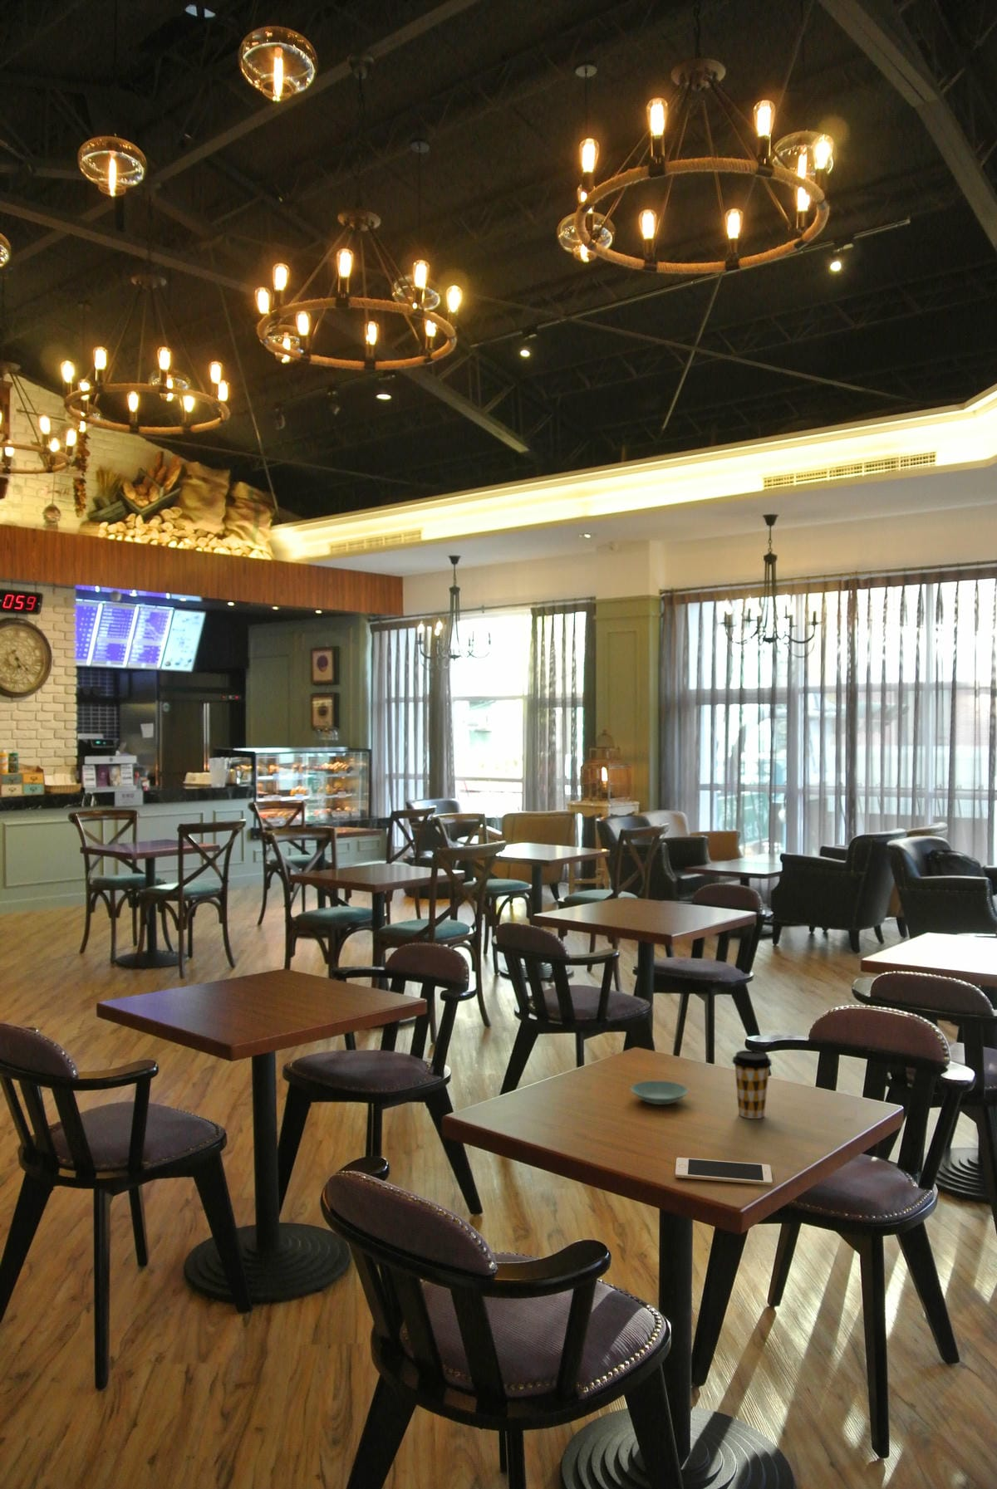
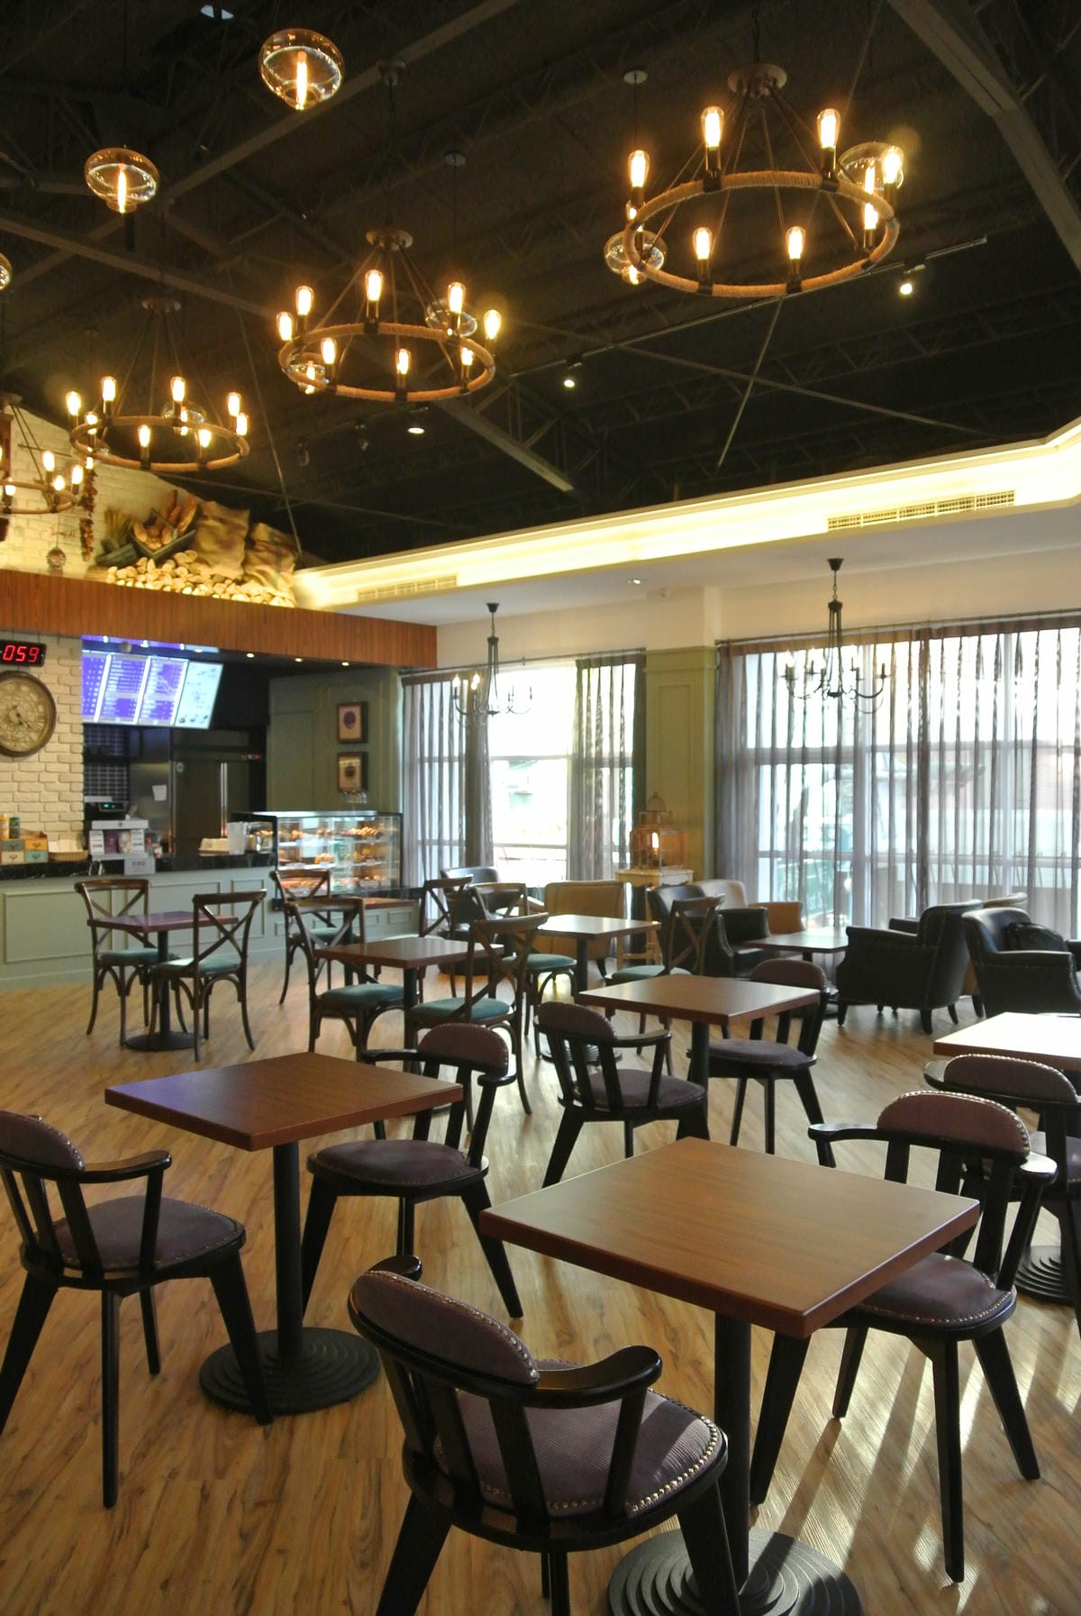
- cell phone (723, 1171)
- saucer (659, 1094)
- coffee cup (751, 1084)
